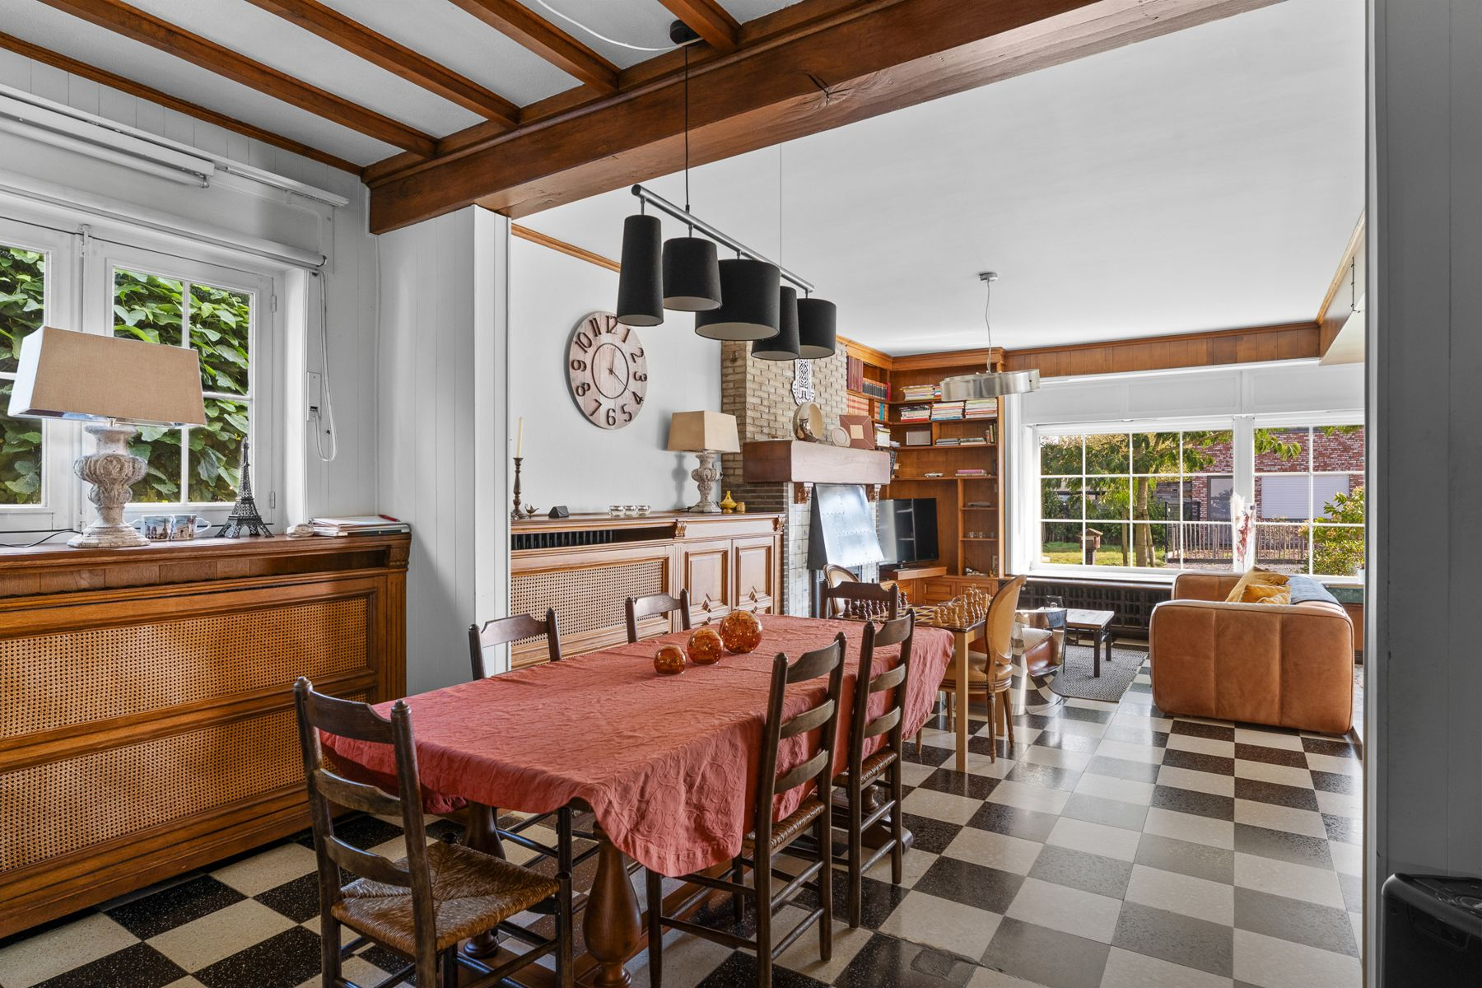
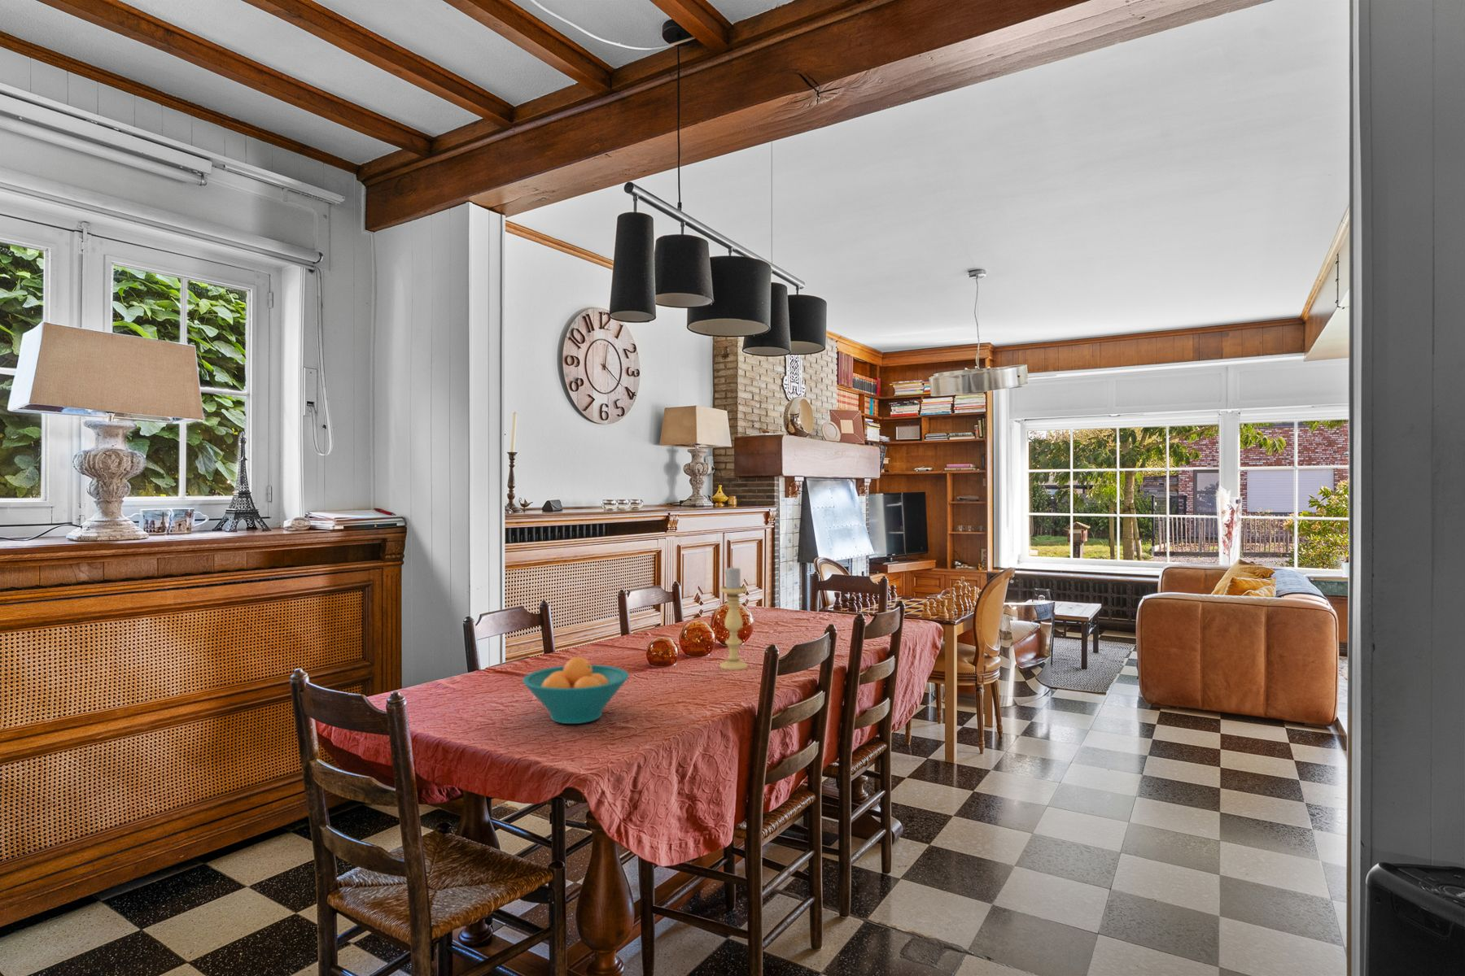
+ candle holder (734, 615)
+ fruit bowl (577, 687)
